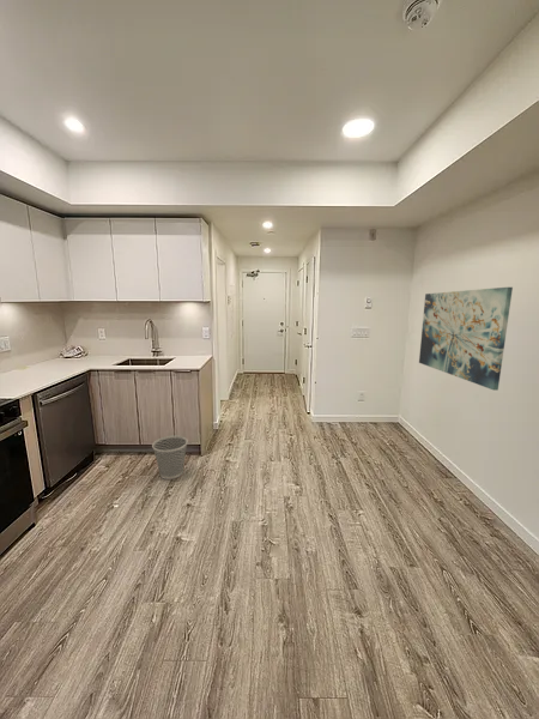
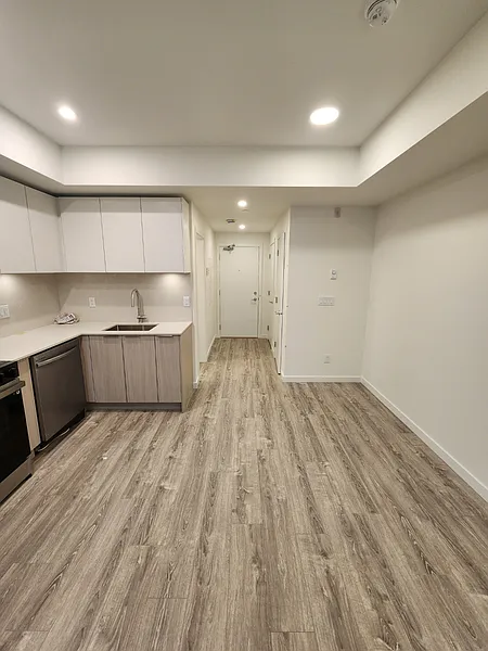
- wastebasket (170, 458)
- wall art (455, 333)
